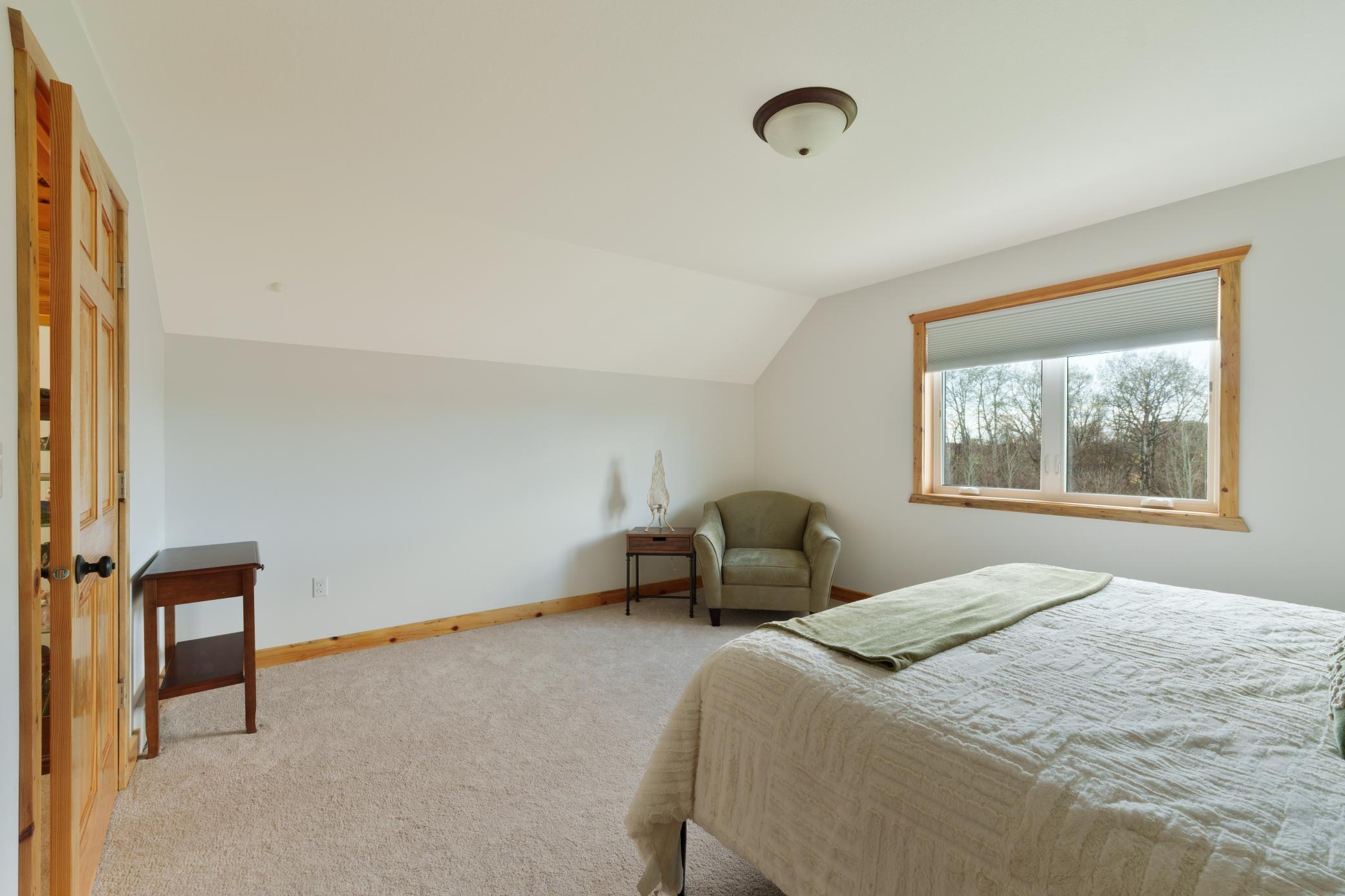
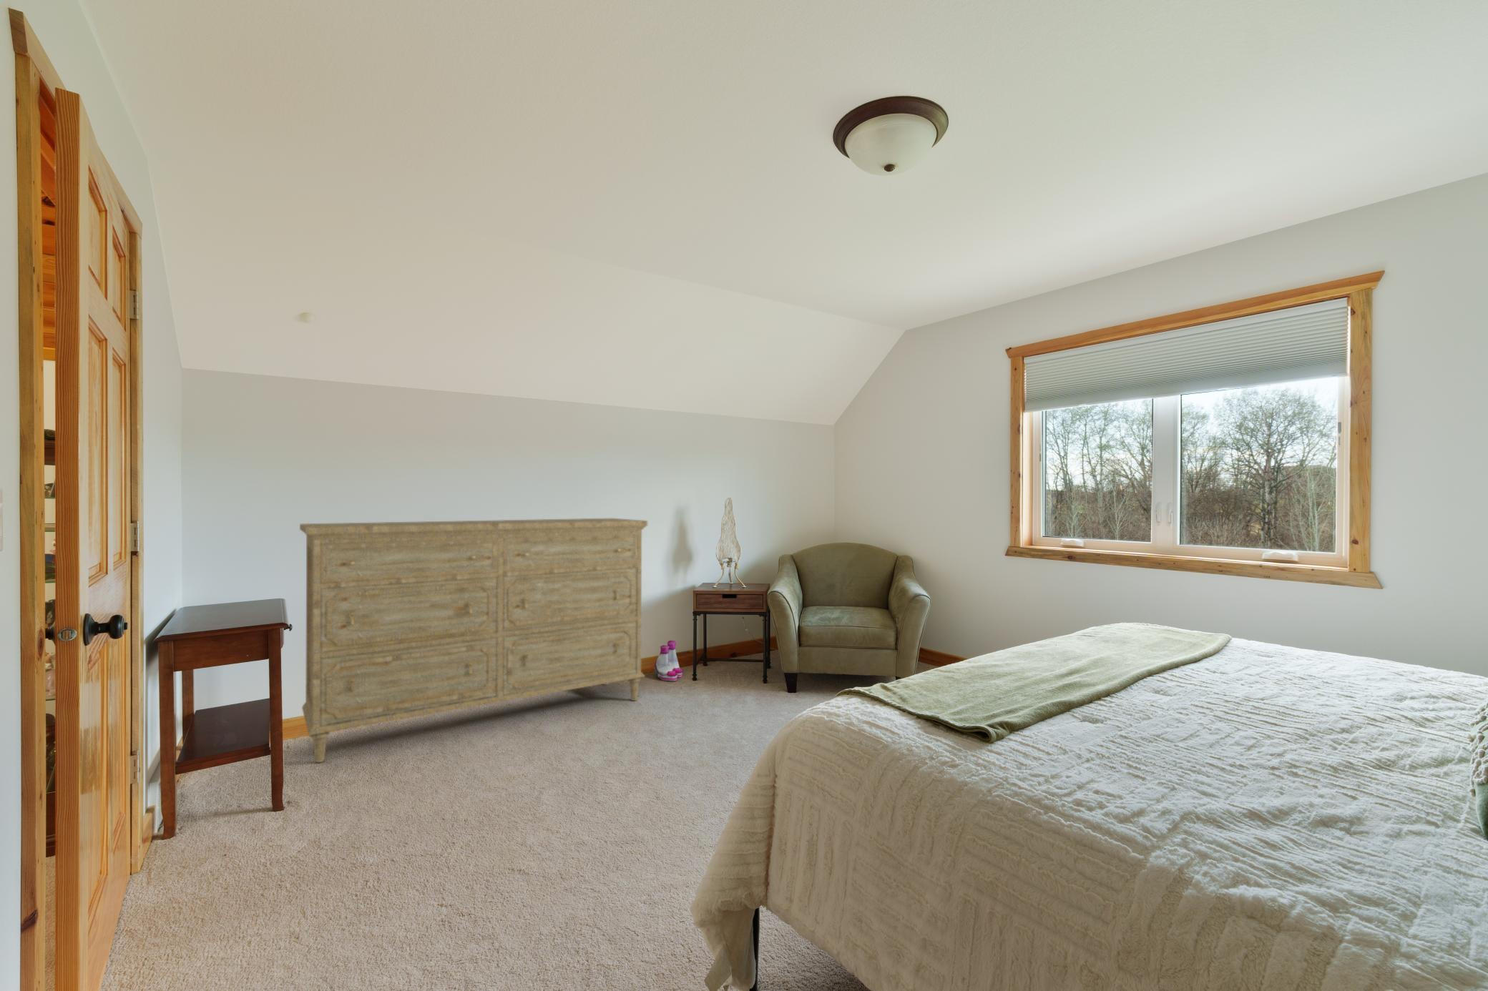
+ boots (669, 658)
+ dresser (488, 619)
